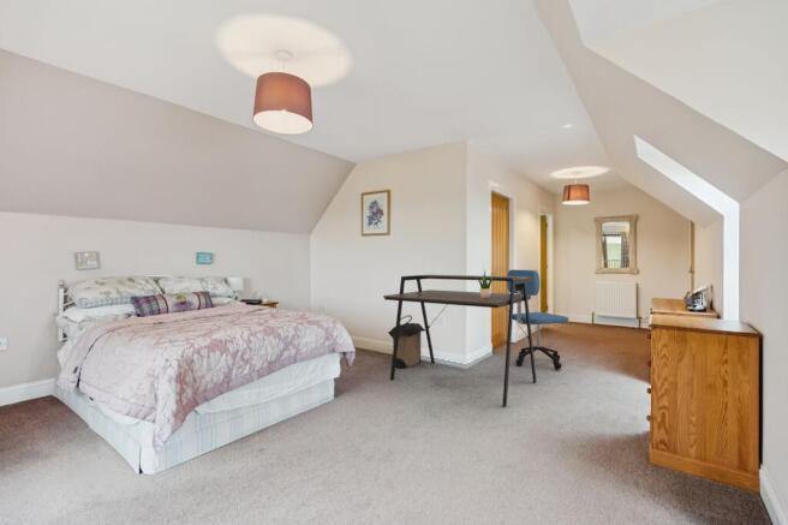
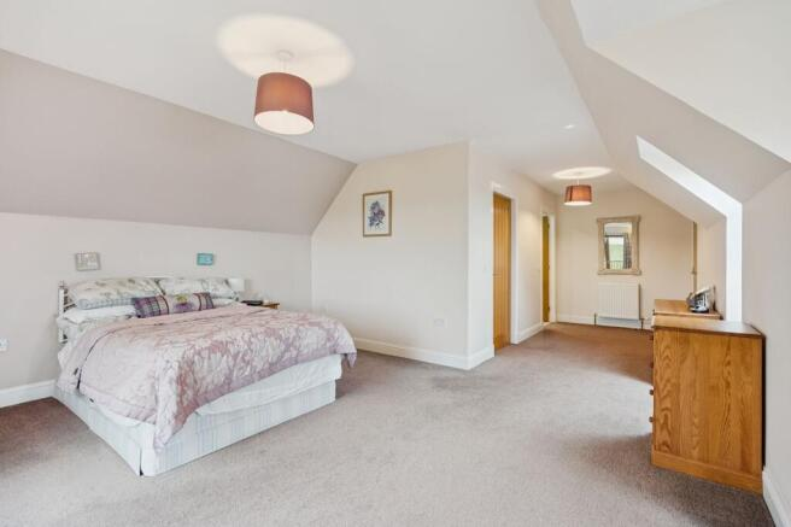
- office chair (538, 316)
- laundry hamper (406, 339)
- desk (437, 316)
- potted plant (485, 282)
